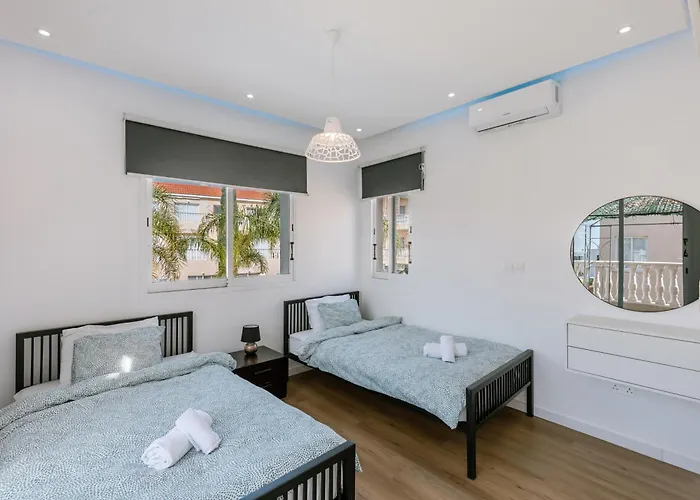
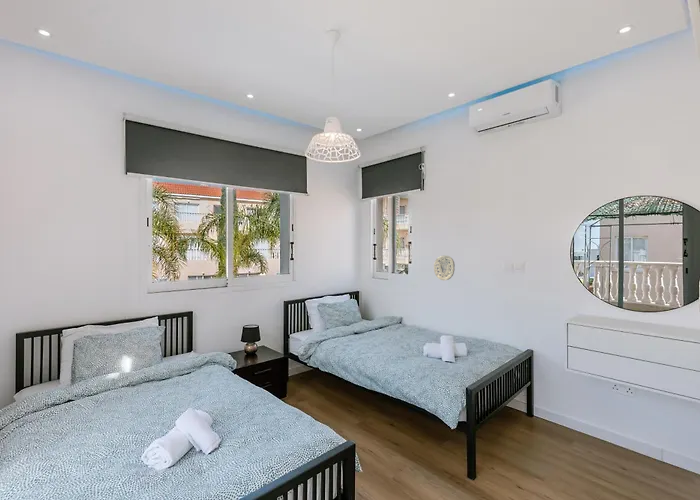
+ decorative plate (443, 268)
